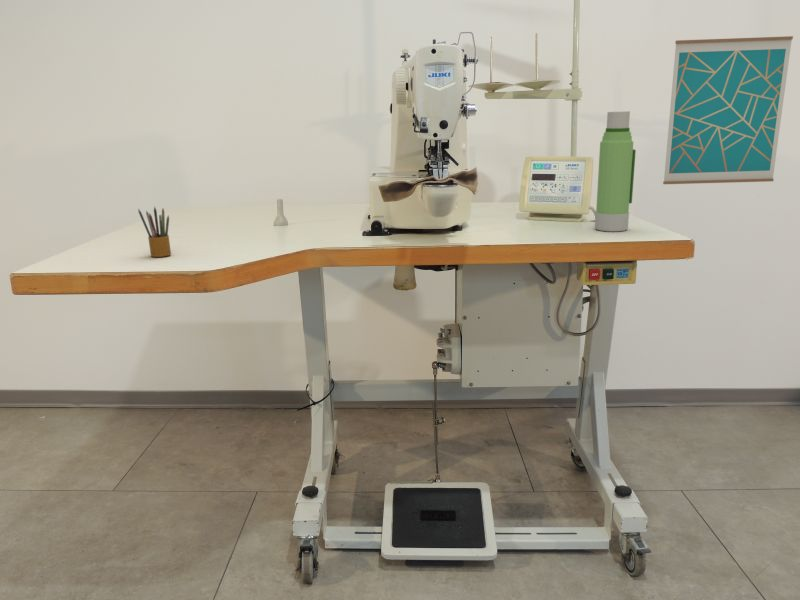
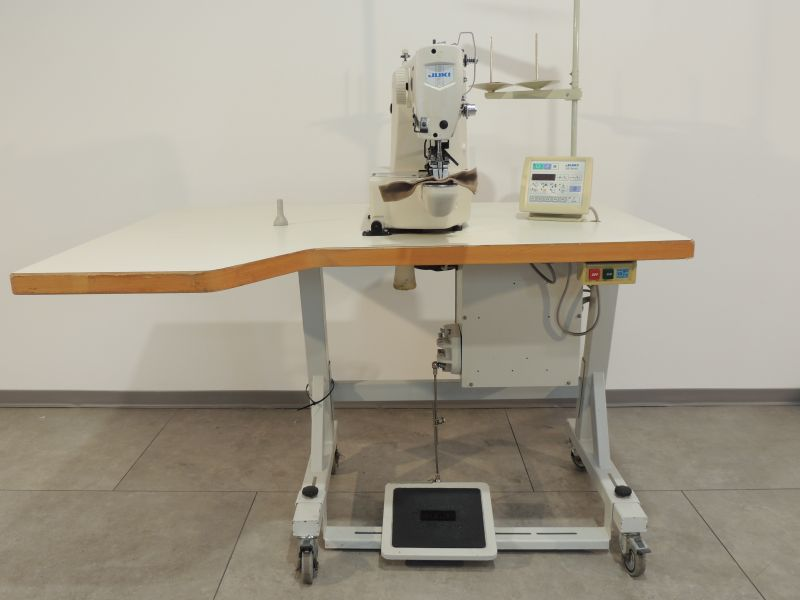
- pencil box (157, 231)
- water bottle (616, 171)
- wall art (725, 112)
